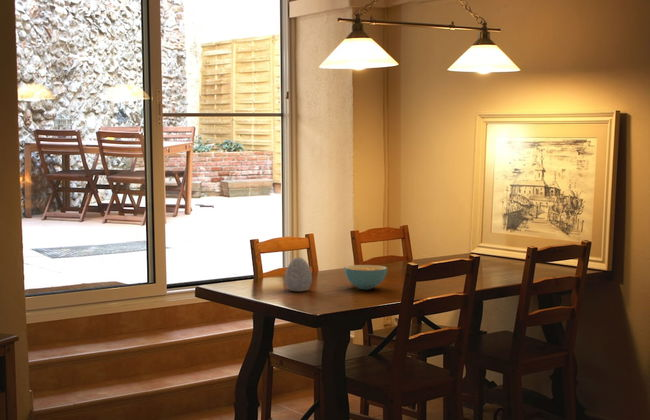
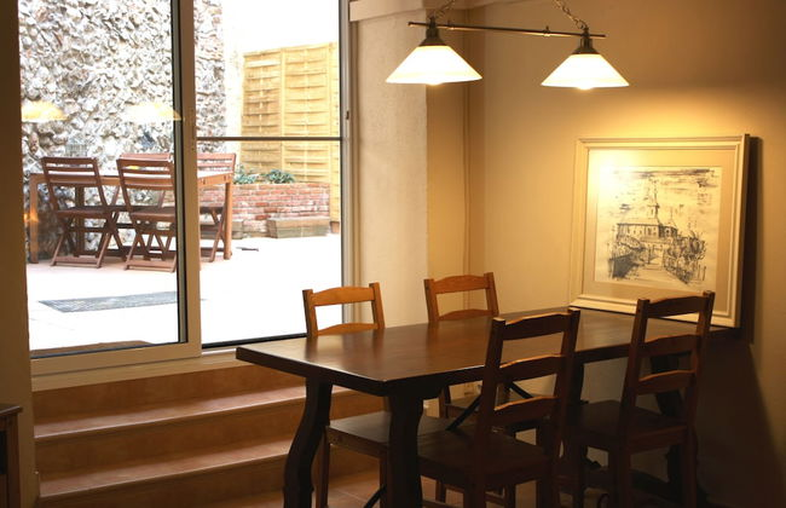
- decorative egg (298, 273)
- cereal bowl (365, 277)
